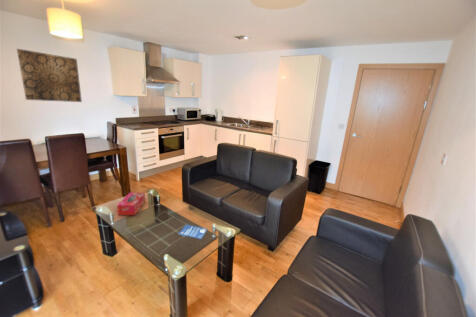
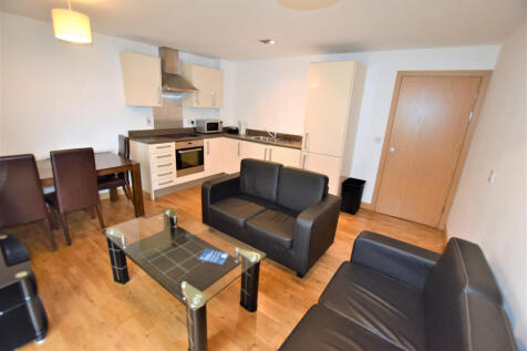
- tissue box (132, 203)
- wall art (52, 78)
